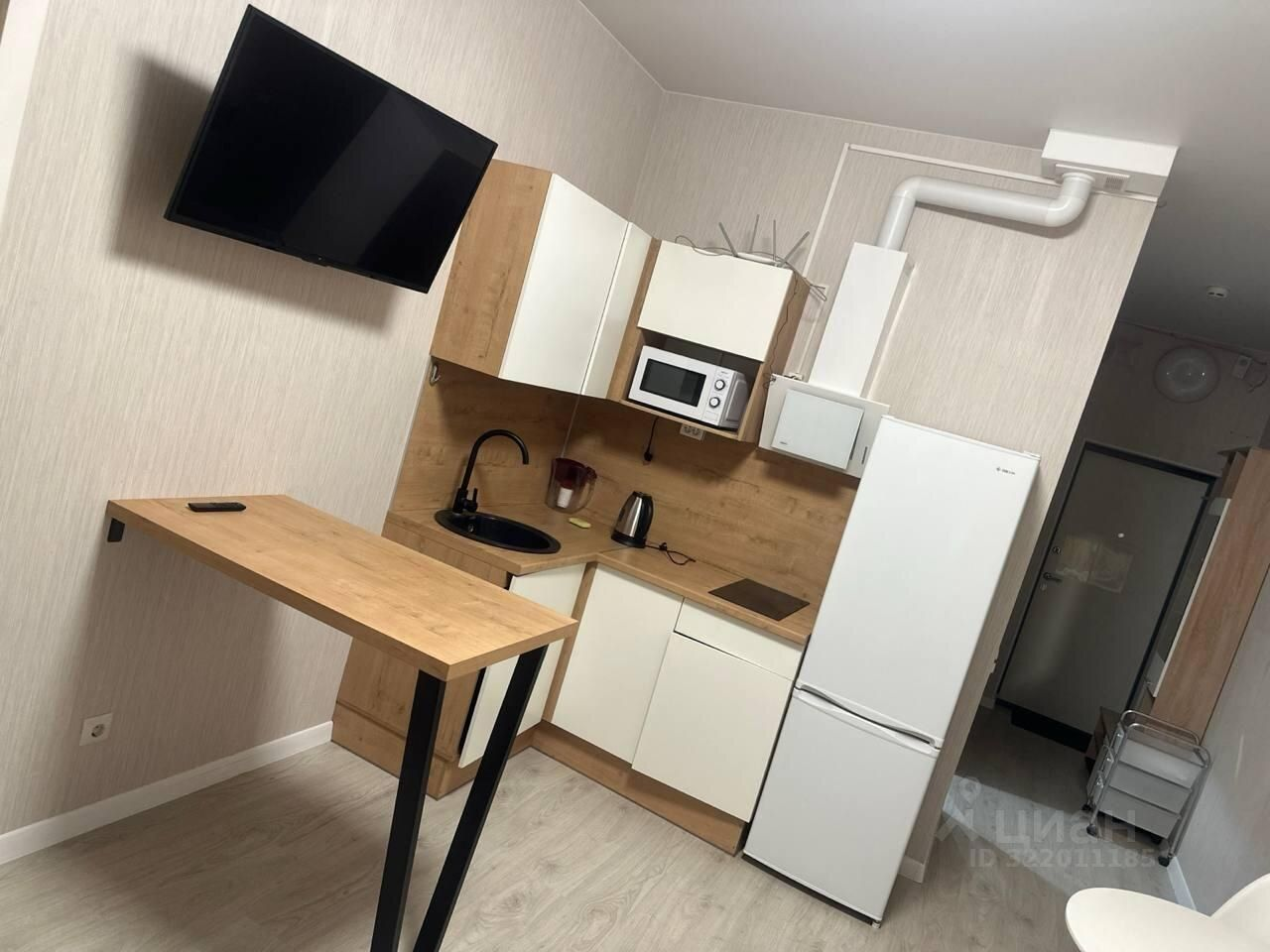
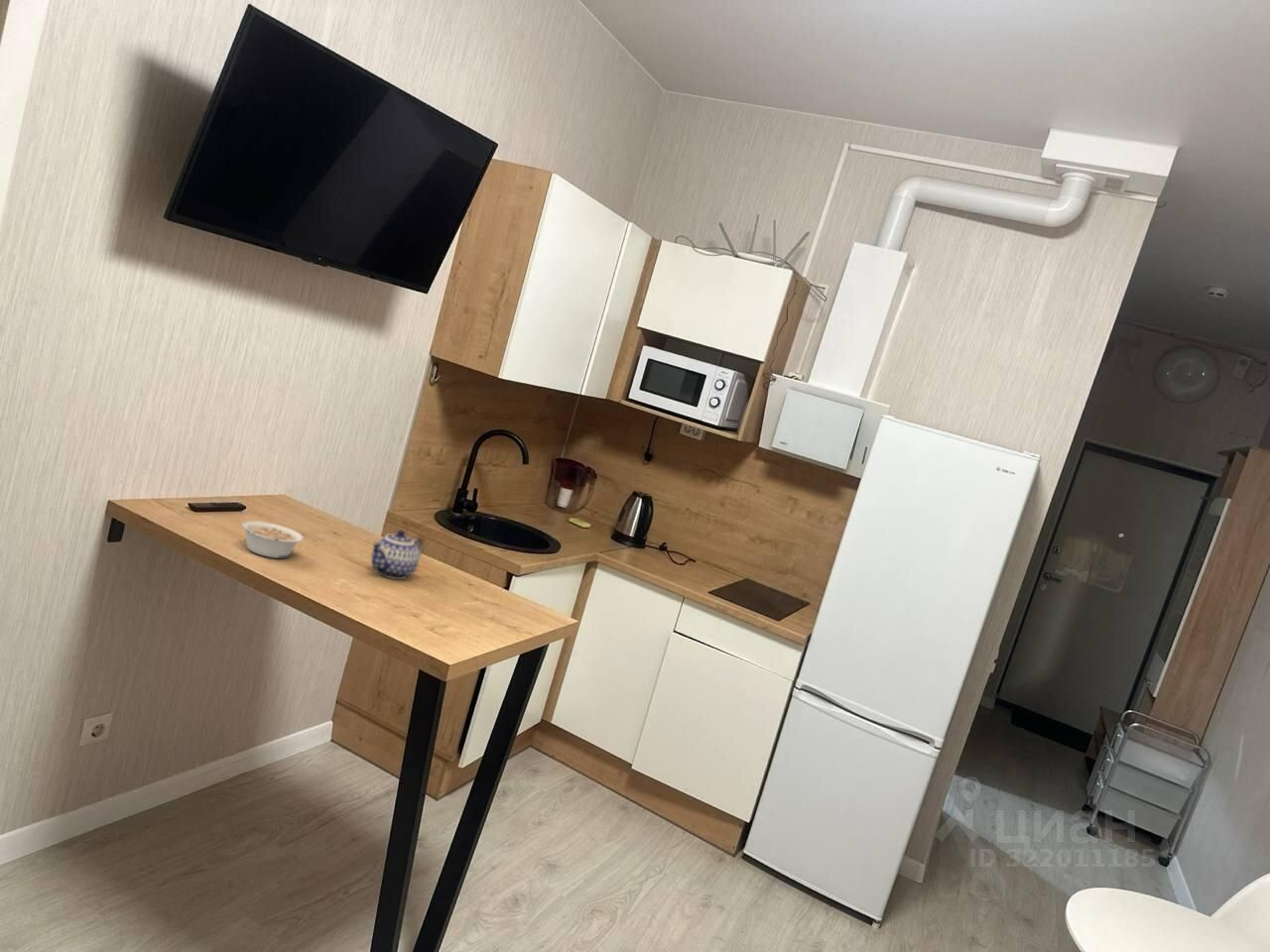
+ teapot (396, 552)
+ legume (272, 539)
